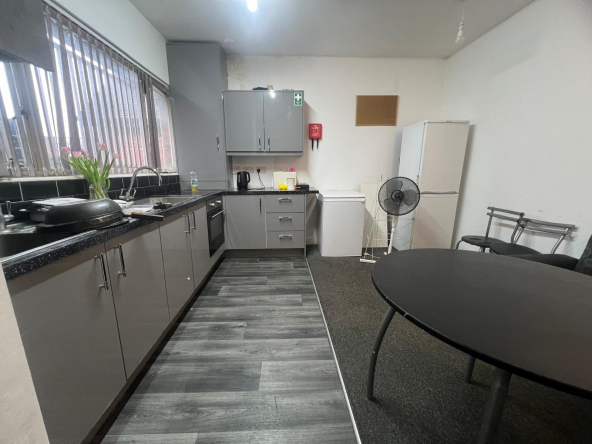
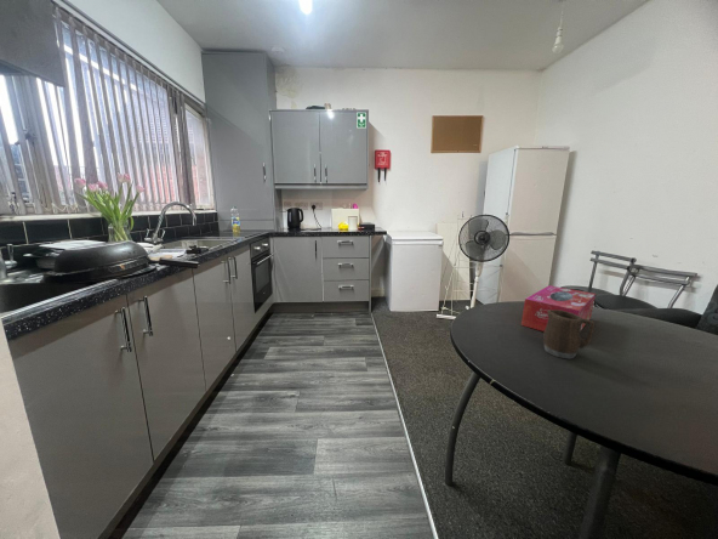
+ tissue box (559, 308)
+ mug (566, 334)
